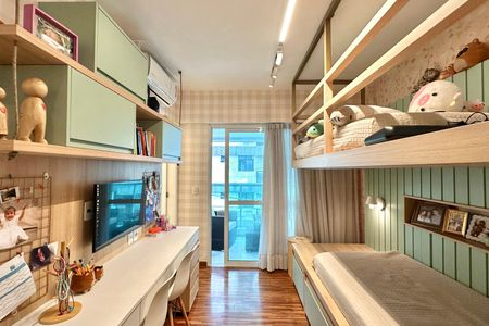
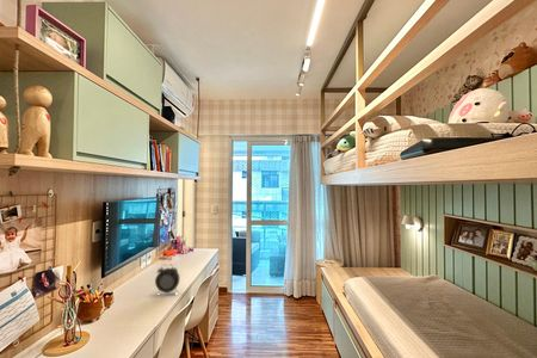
+ alarm clock (167, 278)
